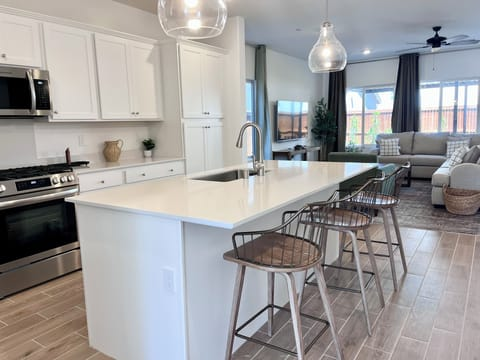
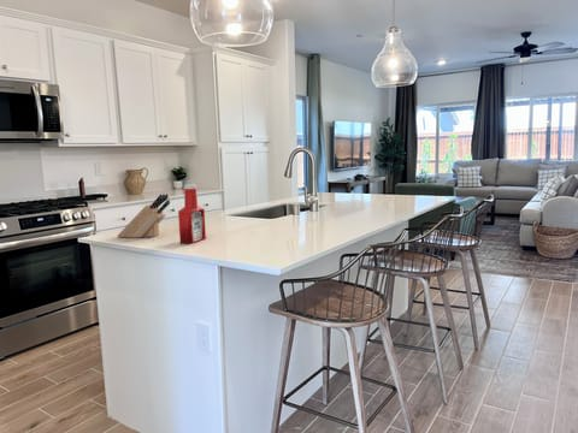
+ knife block (144, 214)
+ soap bottle (191, 213)
